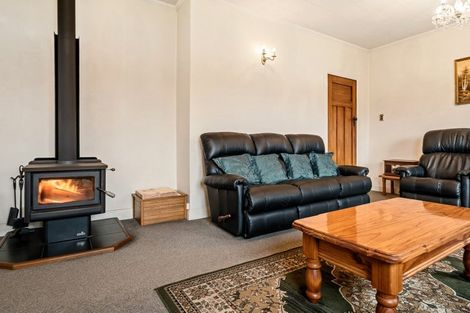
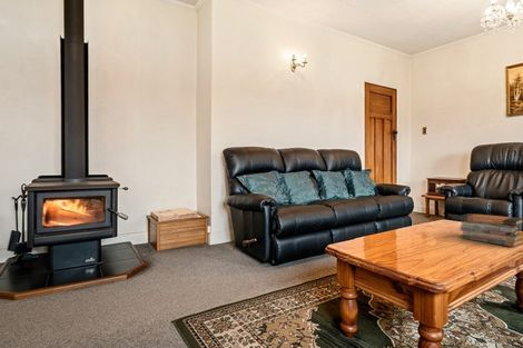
+ book stack (490, 228)
